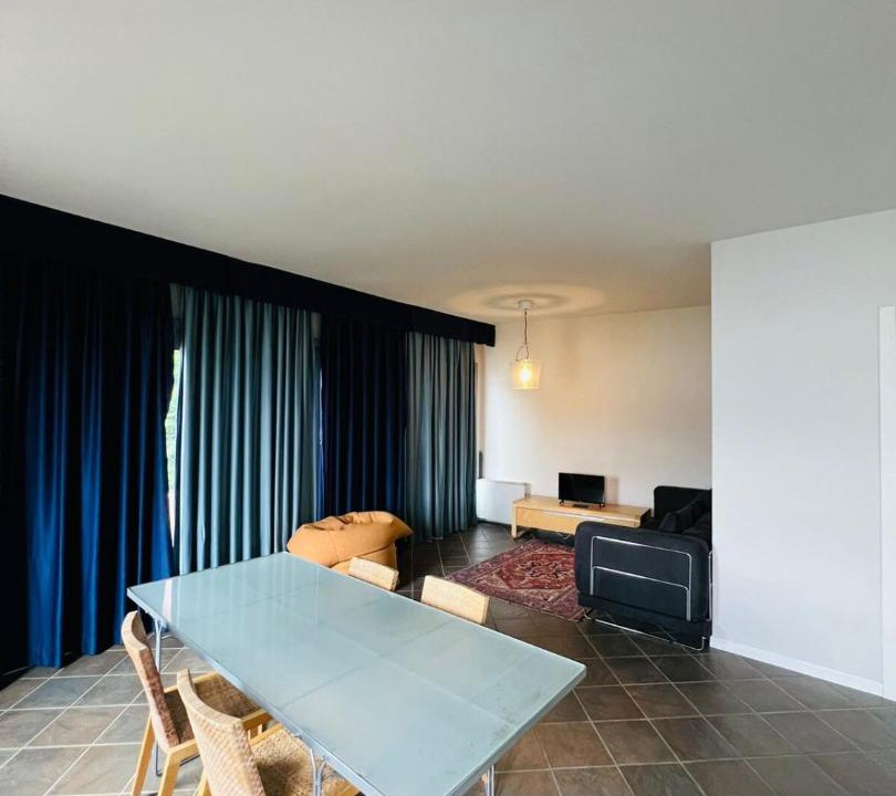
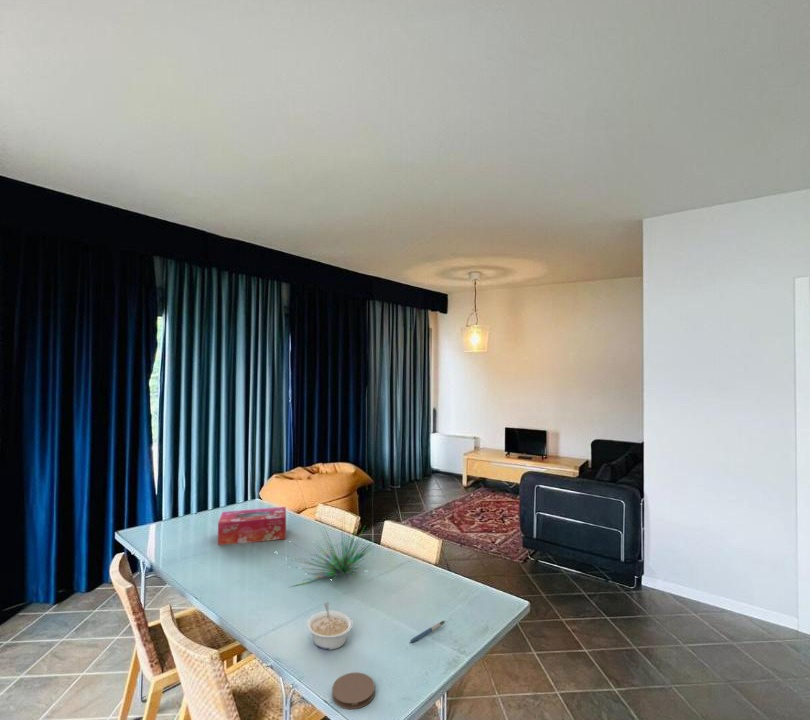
+ legume (328, 629)
+ plant (329, 538)
+ pen (427, 630)
+ tissue box (253, 525)
+ coaster (353, 690)
